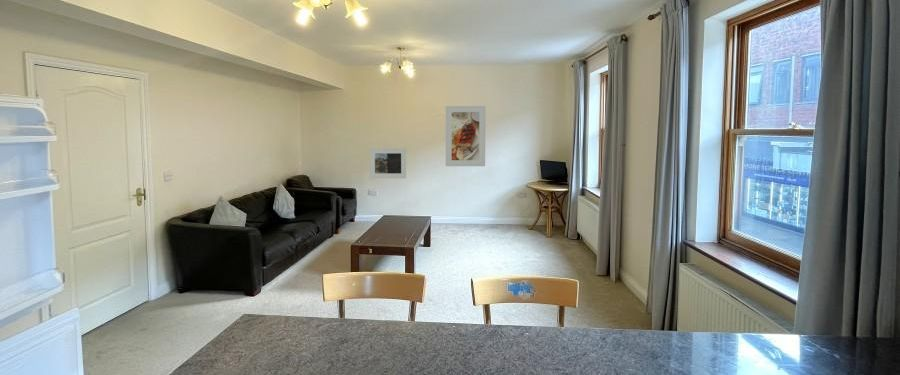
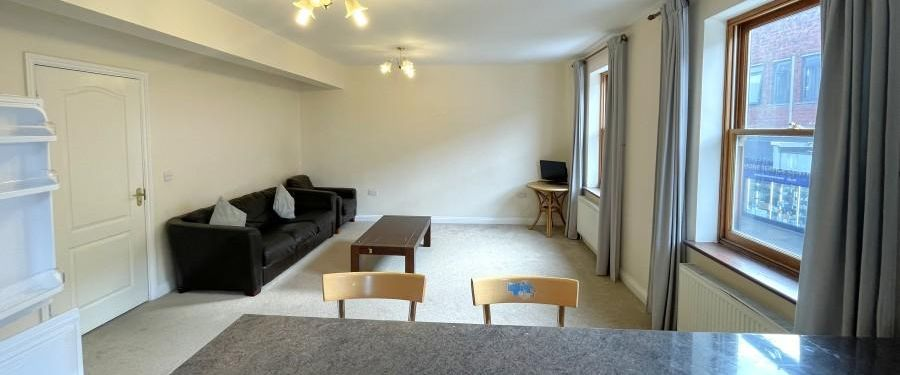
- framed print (465, 136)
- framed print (388, 163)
